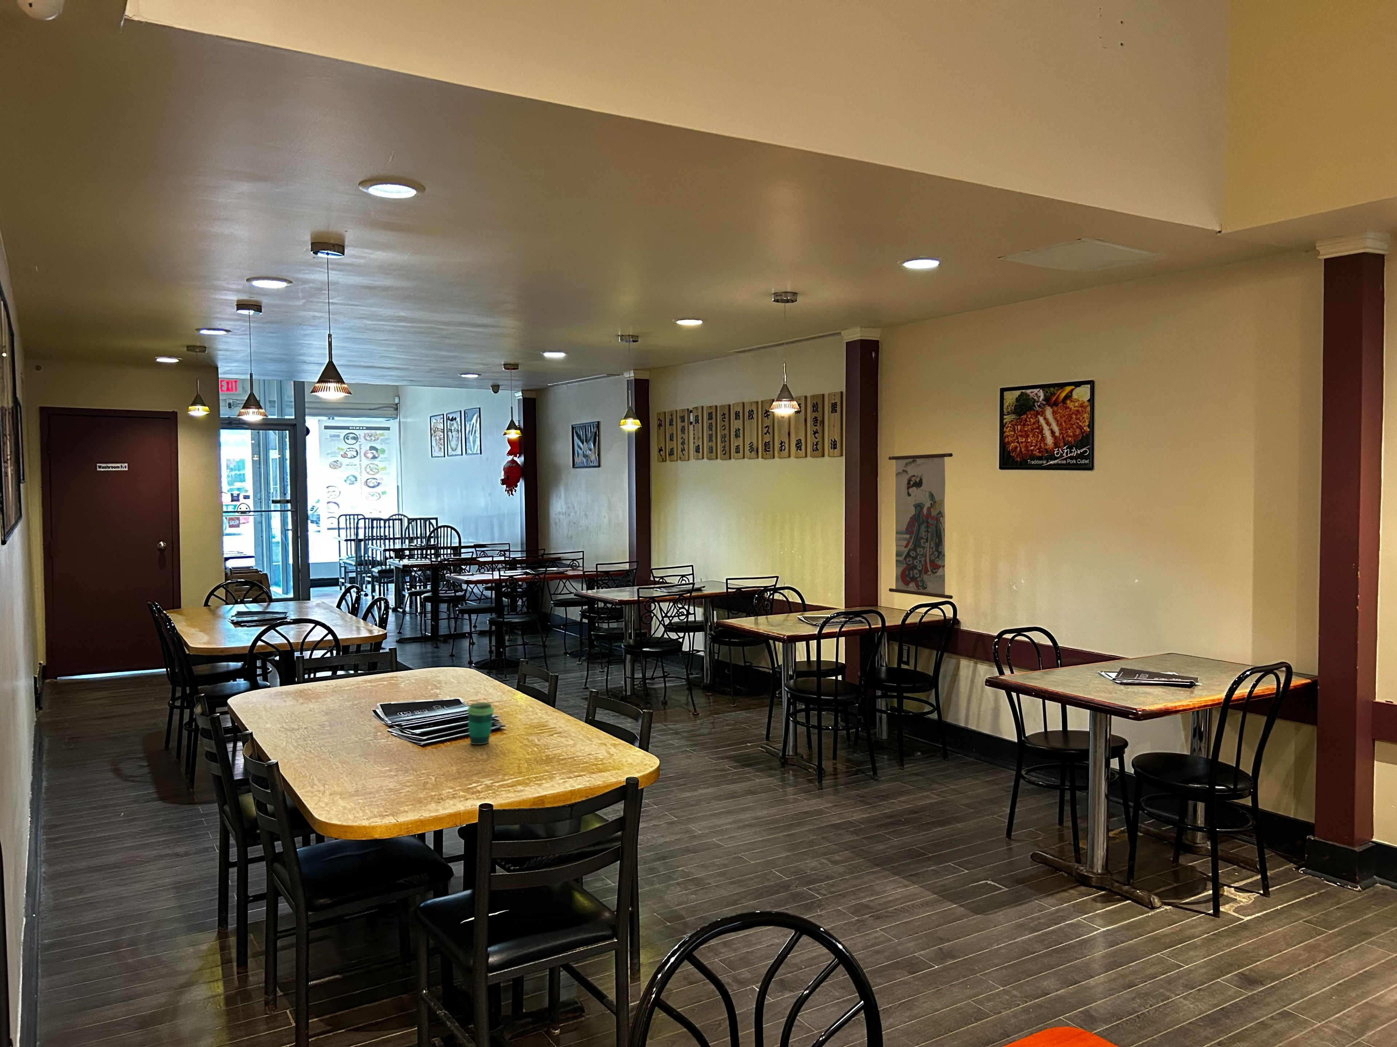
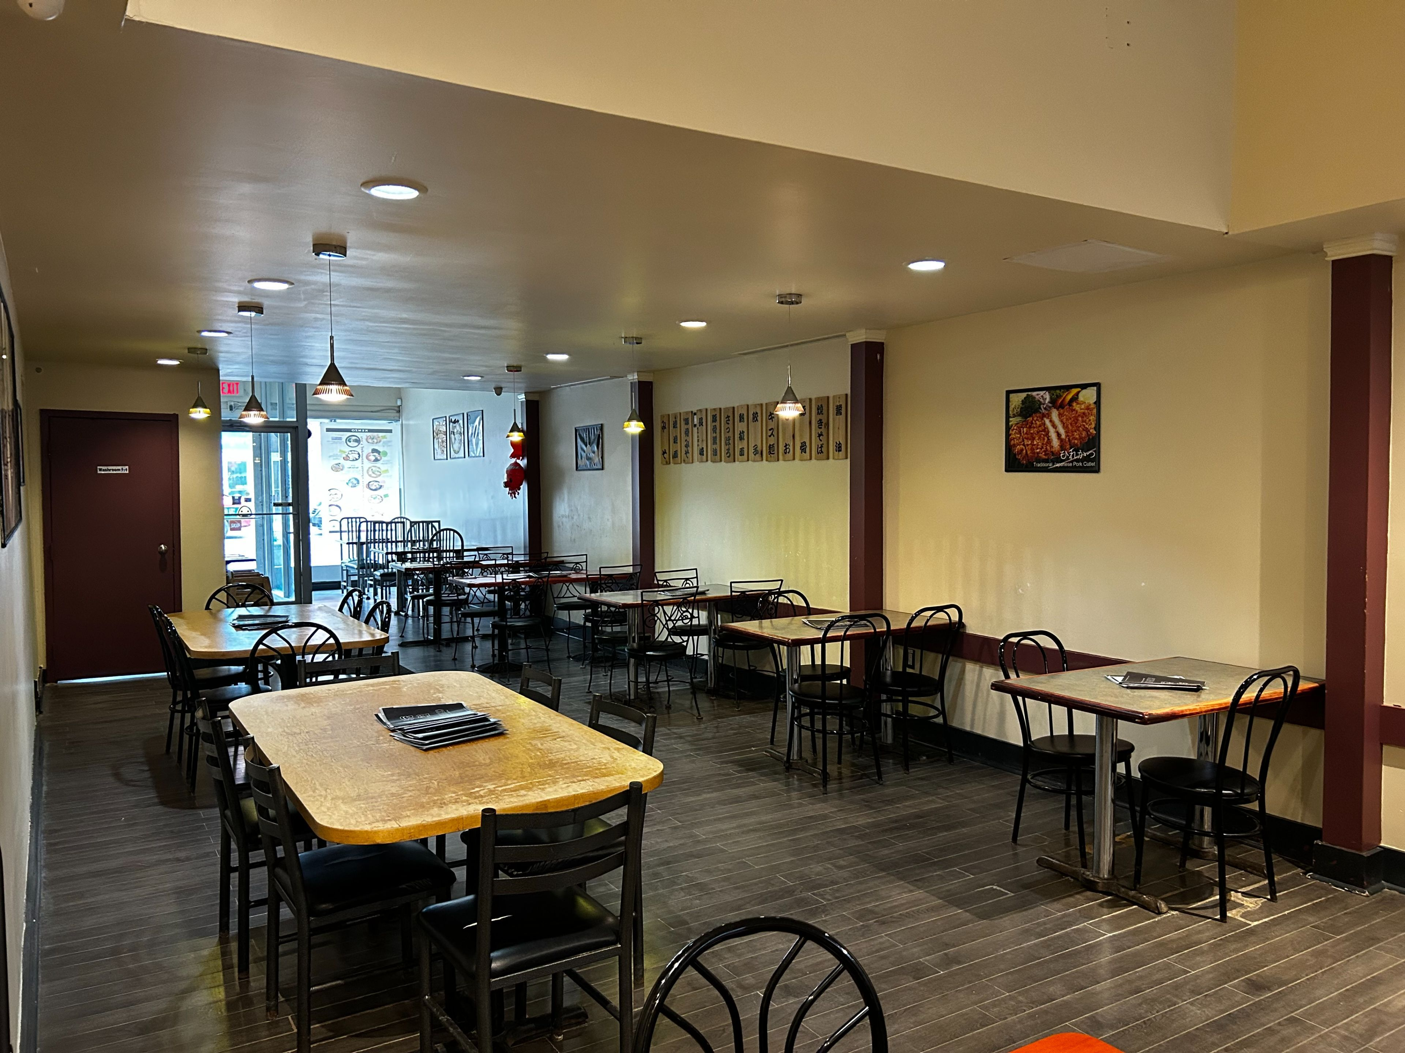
- cup (481, 724)
- wall scroll (920, 515)
